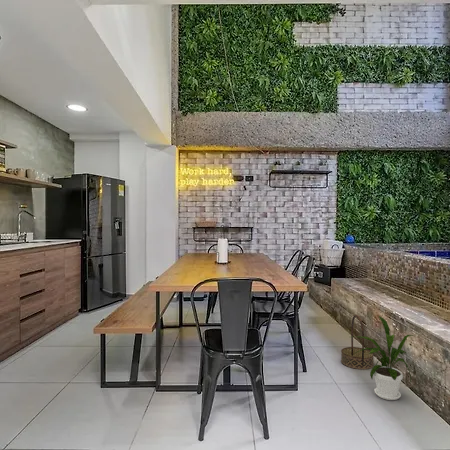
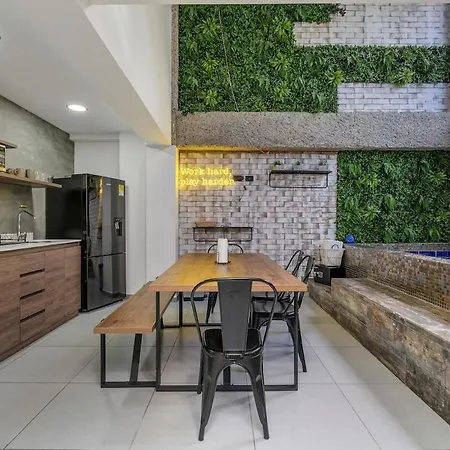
- basket (352, 339)
- house plant (386, 358)
